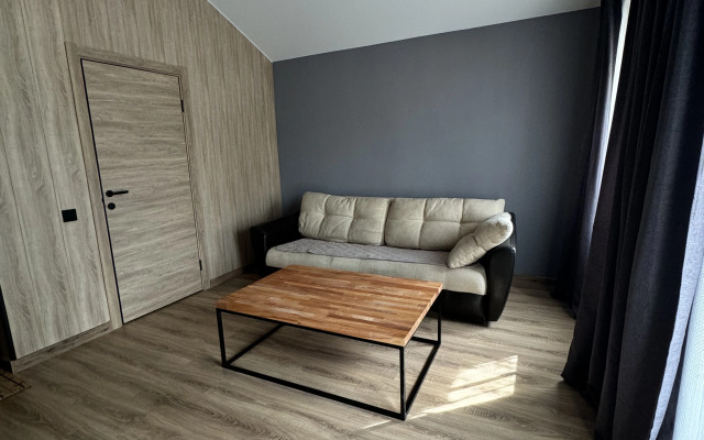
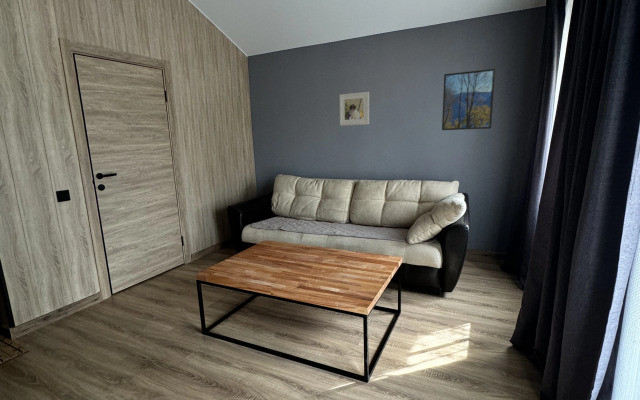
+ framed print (354, 109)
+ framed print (467, 101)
